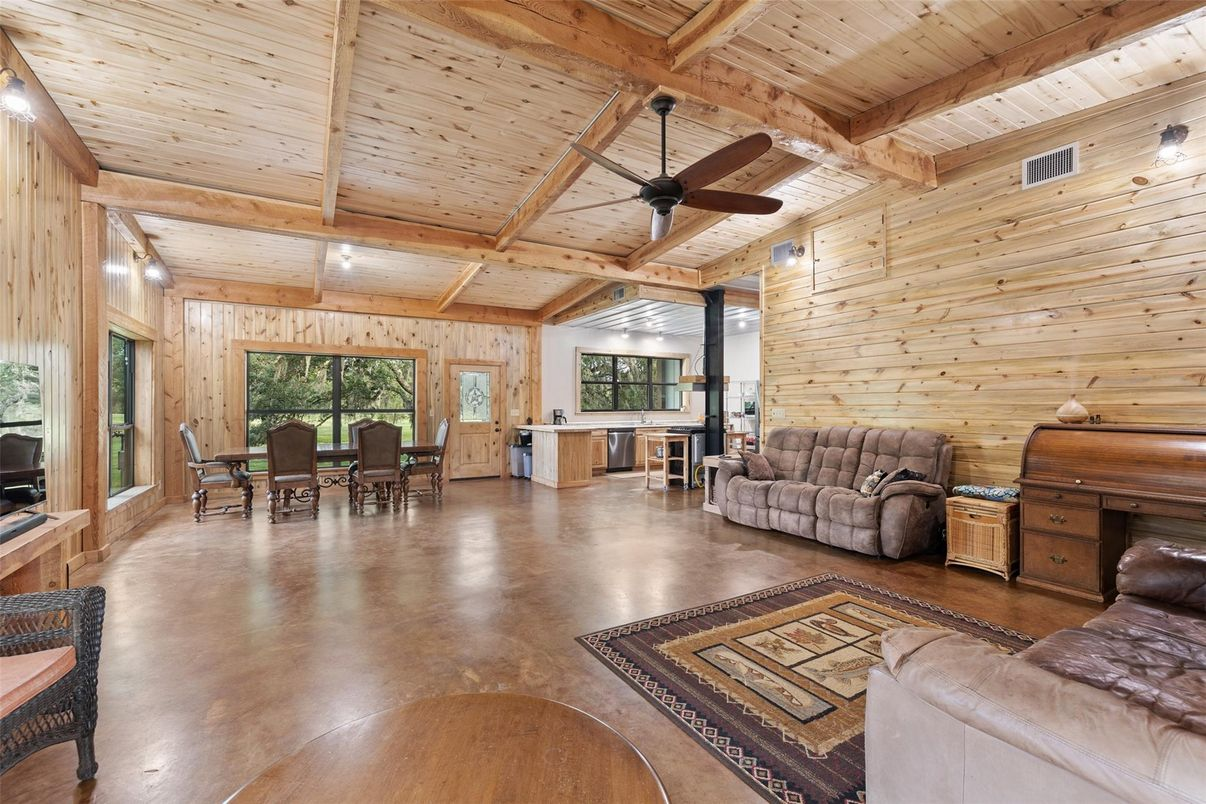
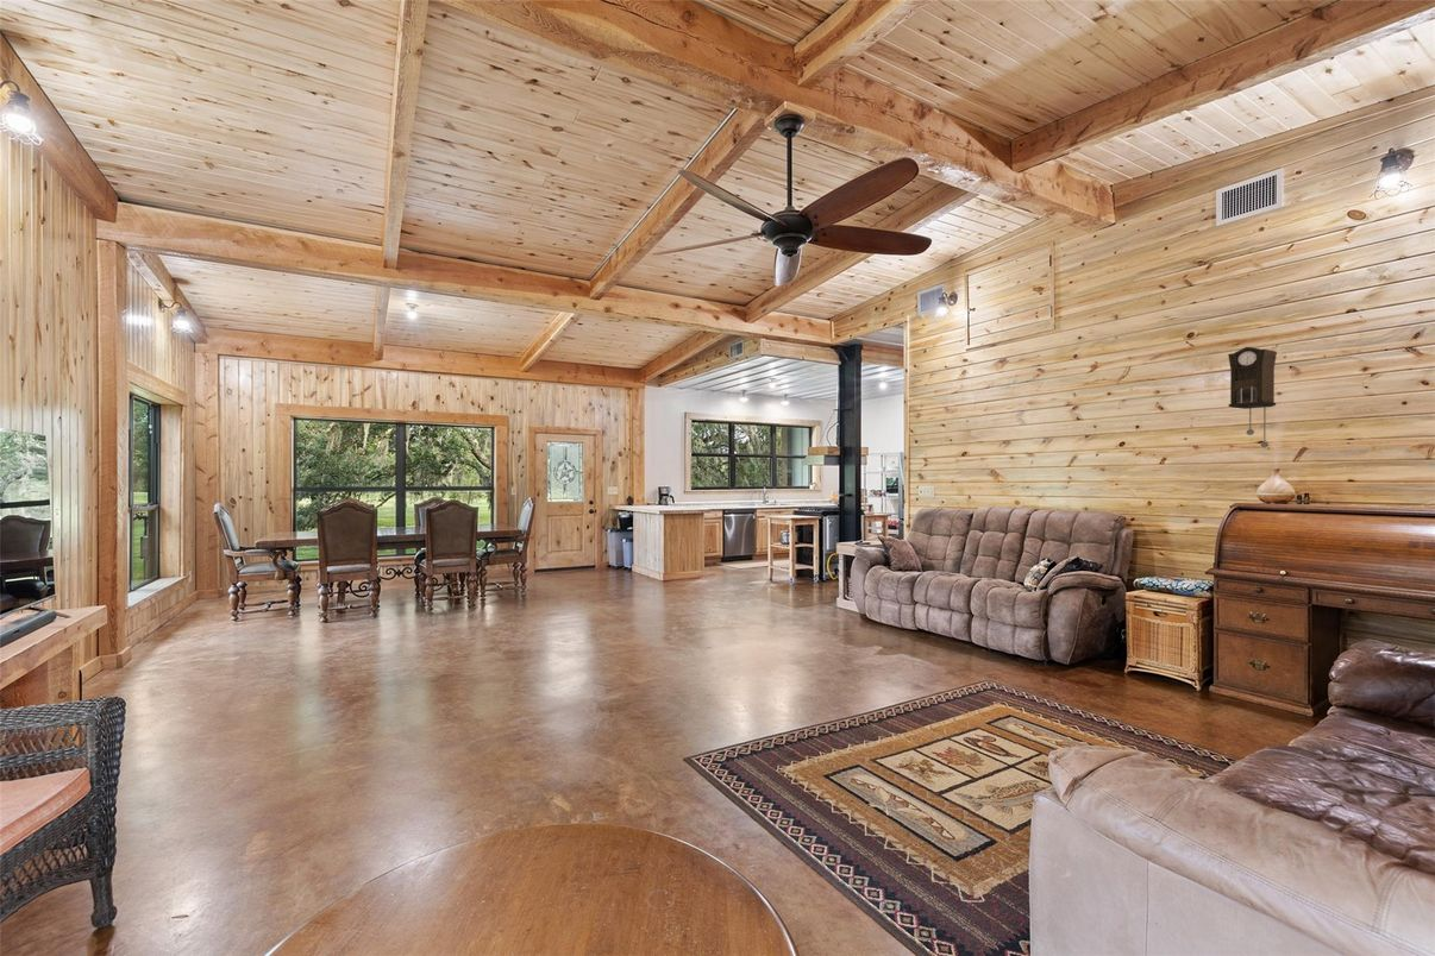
+ pendulum clock (1252, 397)
